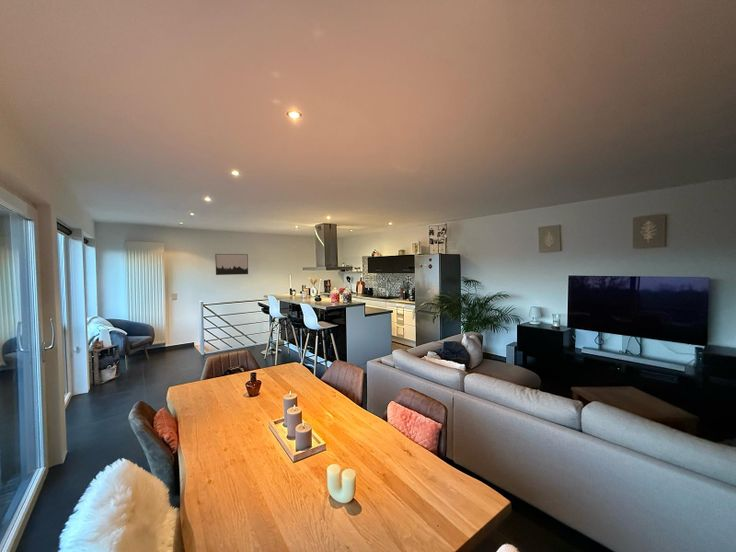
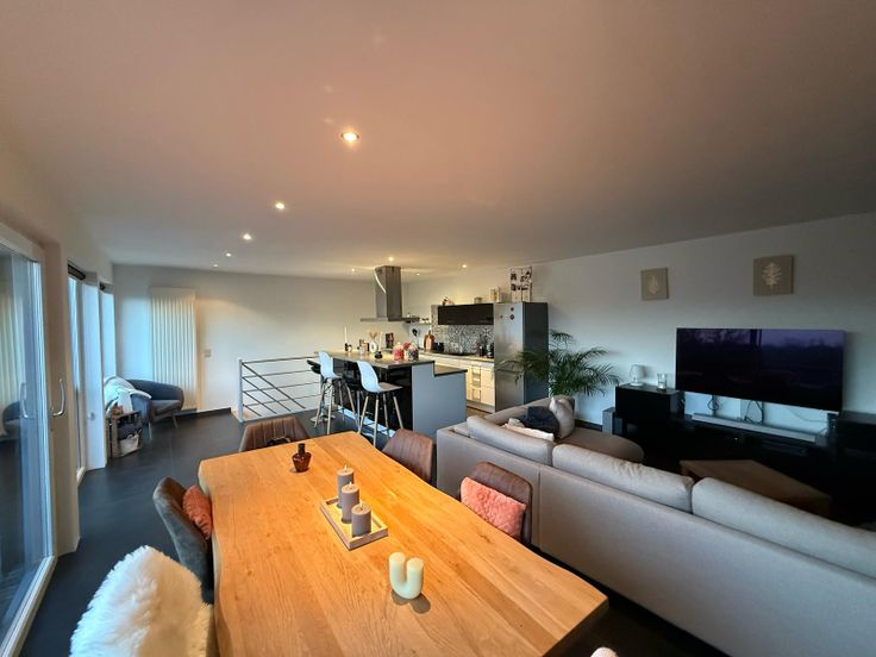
- wall art (232, 264)
